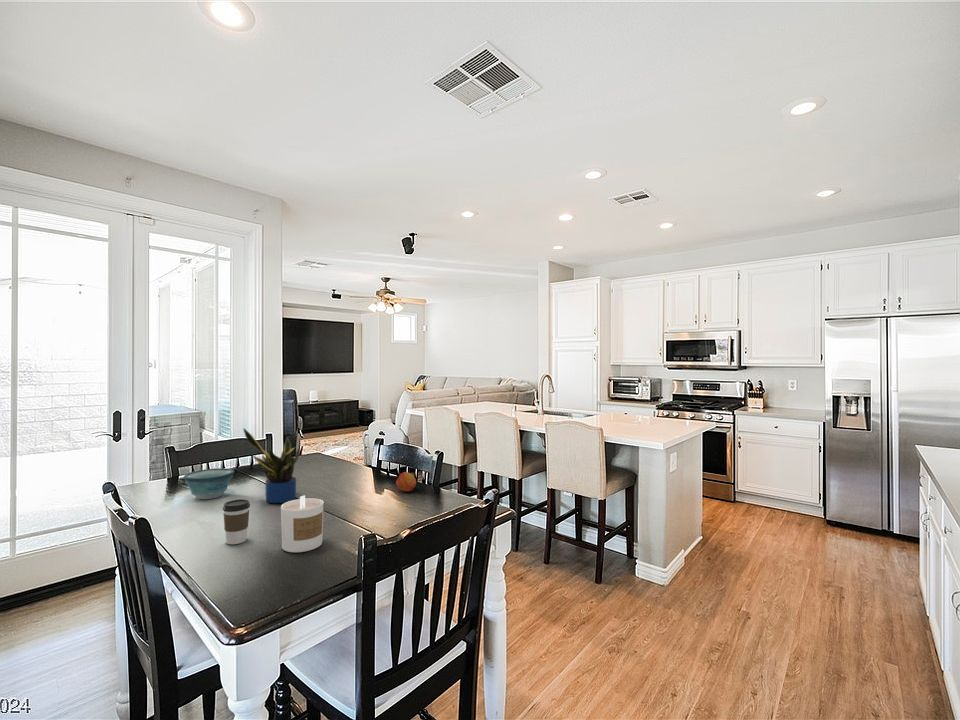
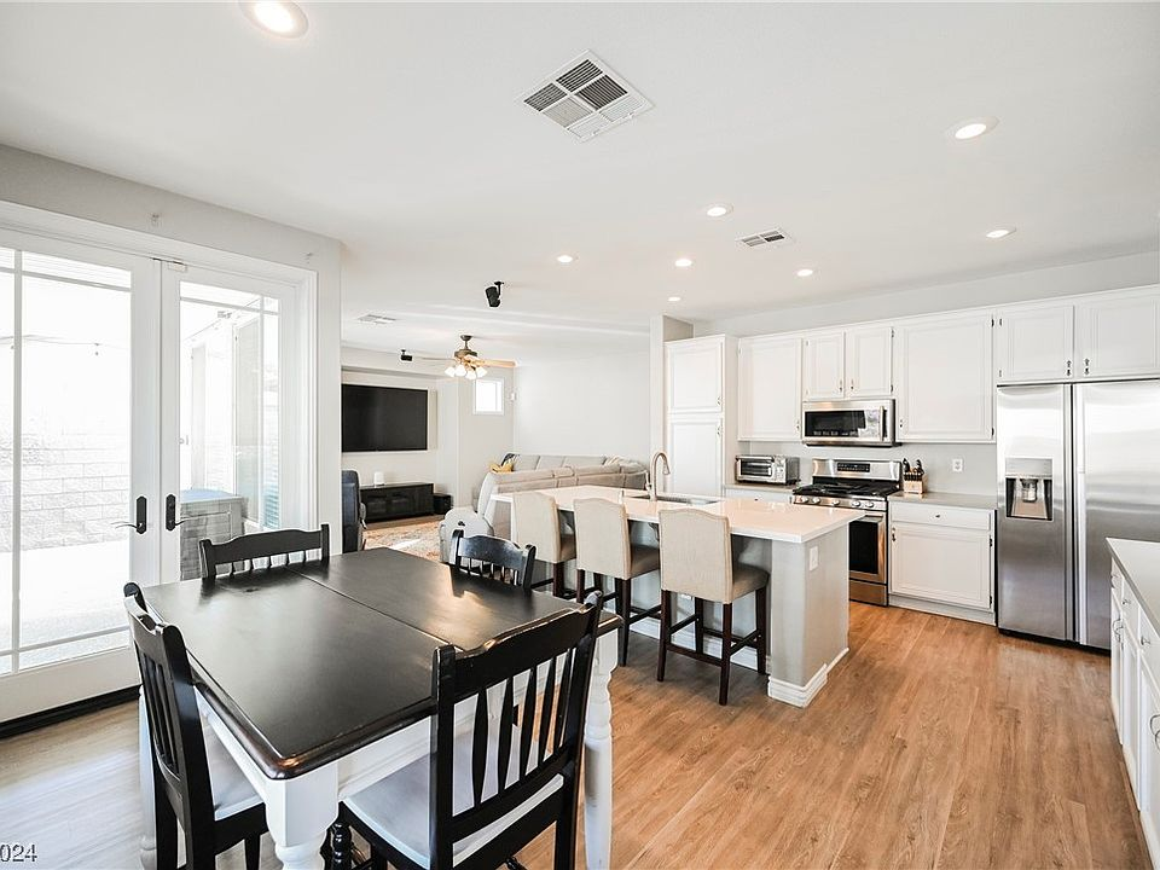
- bowl (209, 484)
- potted plant (273, 464)
- coffee cup (236, 521)
- fruit (406, 481)
- candle (302, 520)
